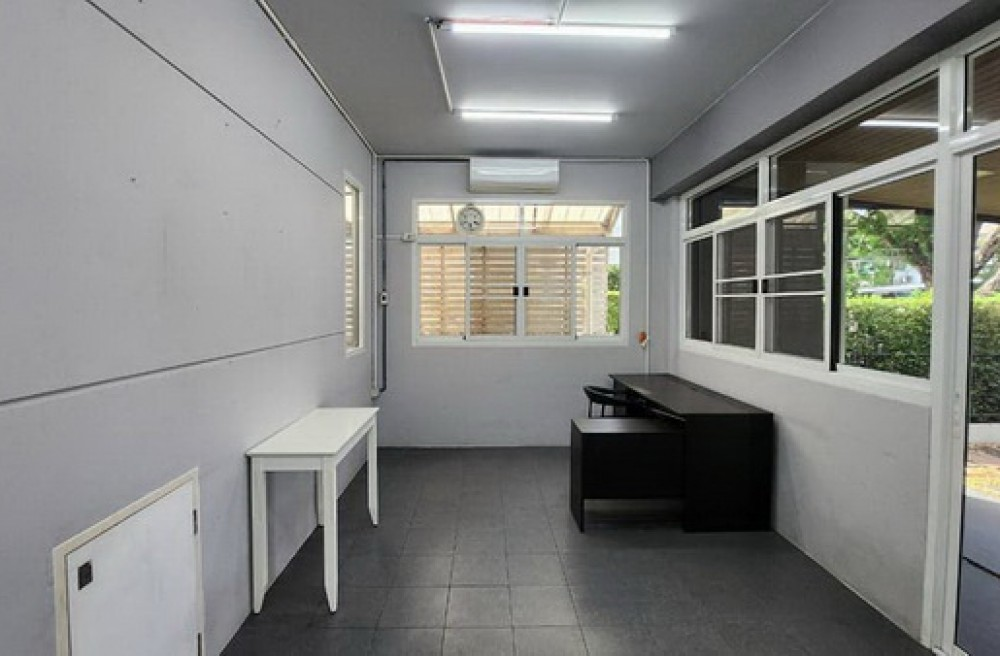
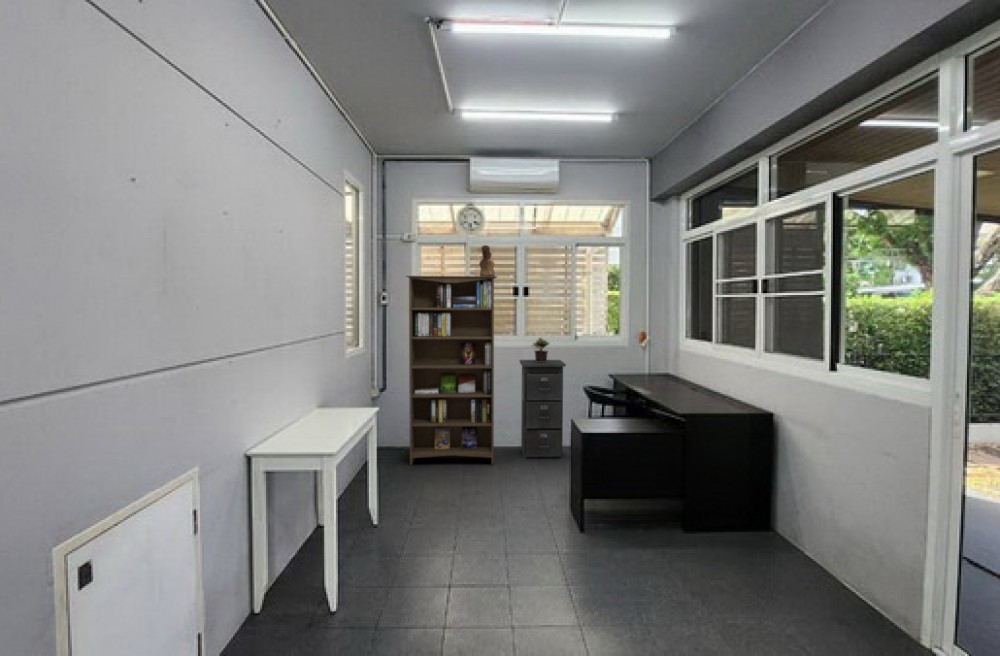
+ filing cabinet (542, 408)
+ ceramic vessel (486, 261)
+ potted plant (540, 349)
+ bookcase (452, 369)
